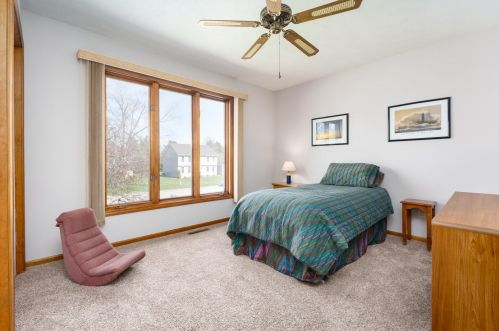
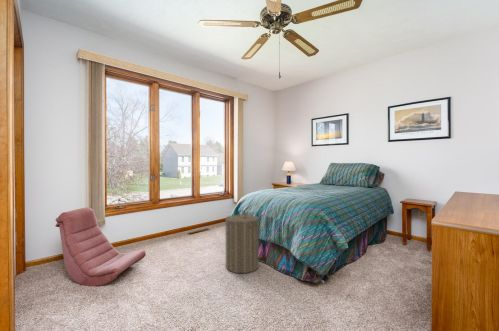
+ laundry hamper (242, 238)
